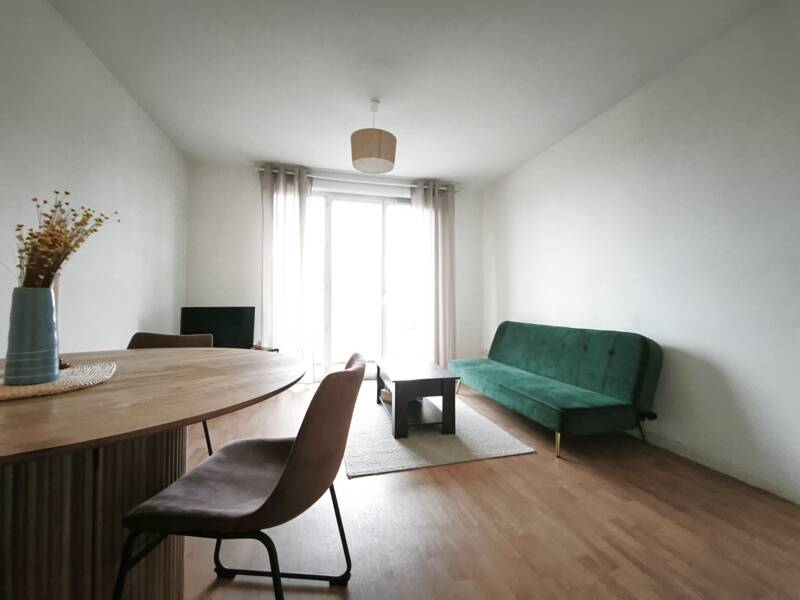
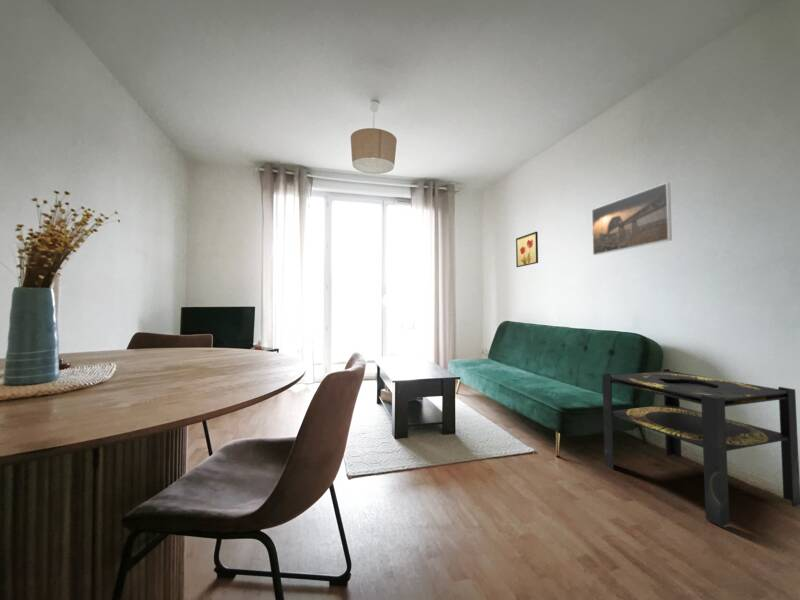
+ wall art (527, 250)
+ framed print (627, 223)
+ side table (689, 431)
